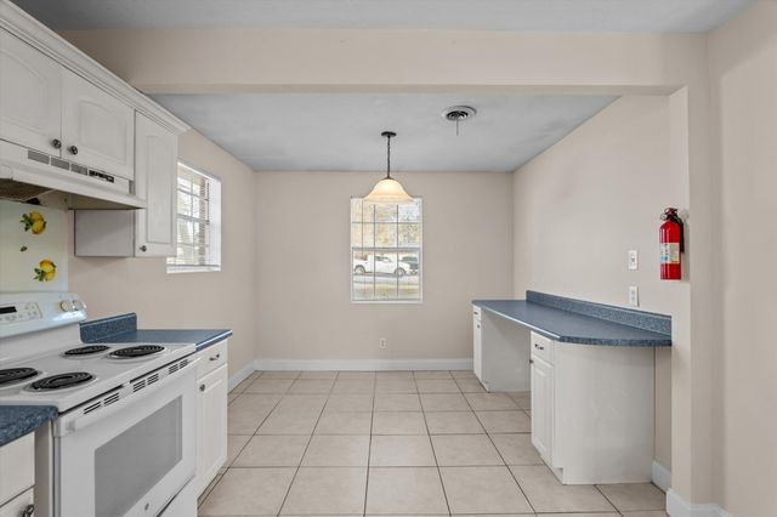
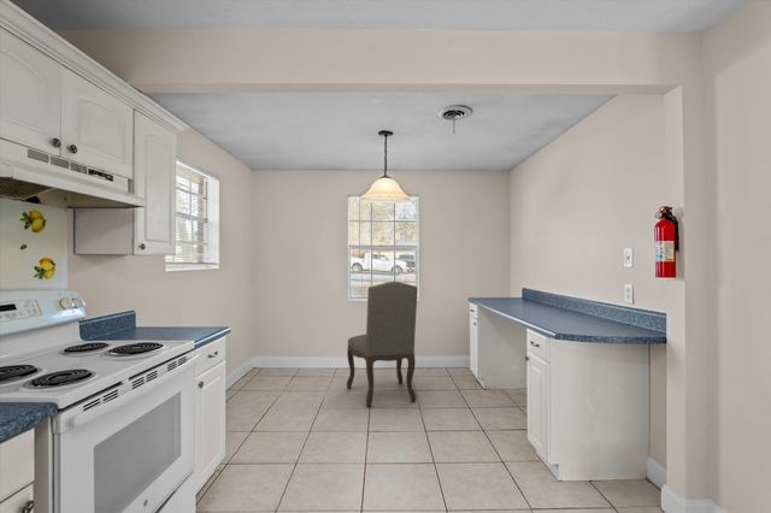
+ chair (383, 337)
